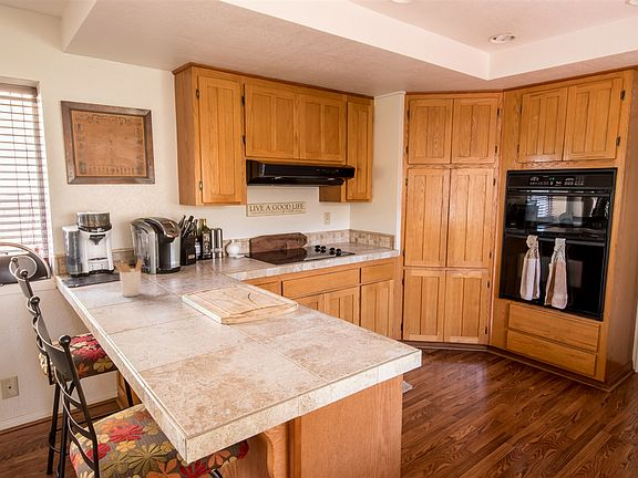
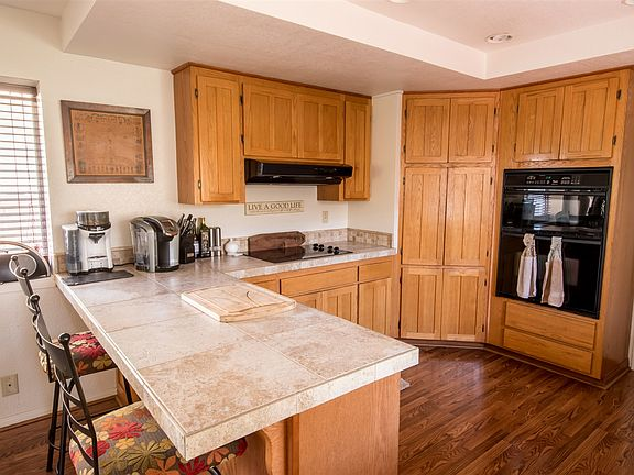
- utensil holder (127, 277)
